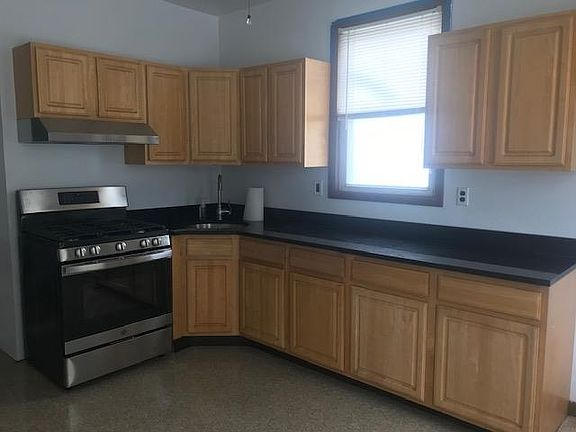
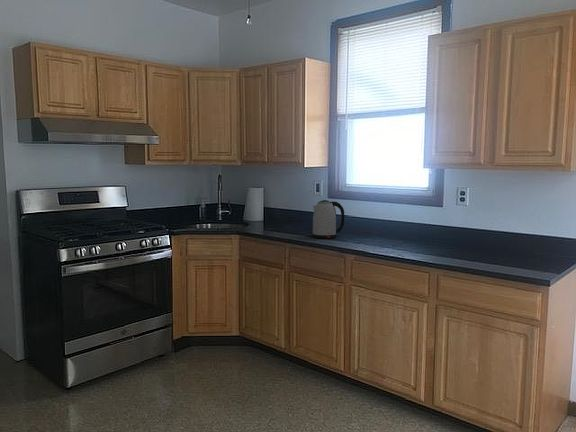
+ kettle (328, 218)
